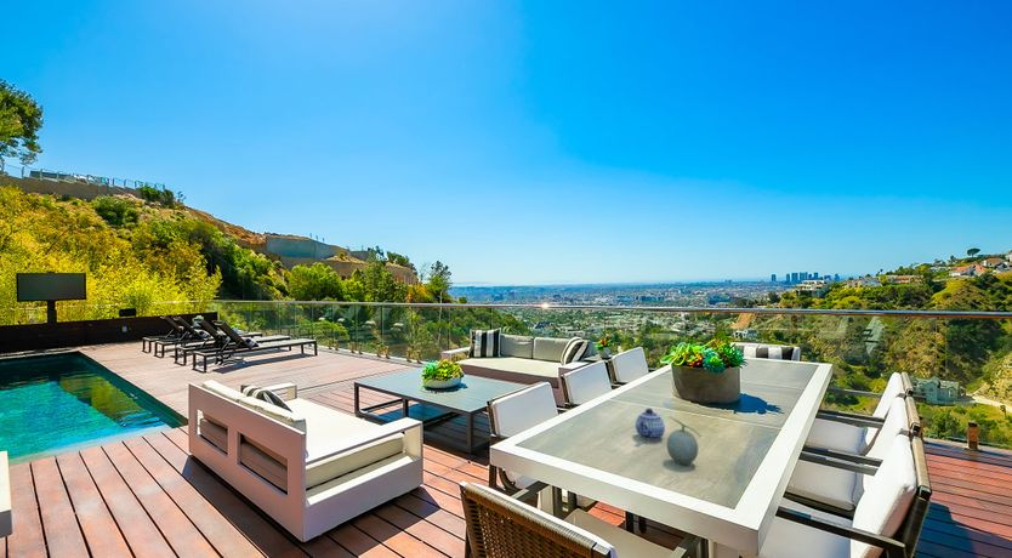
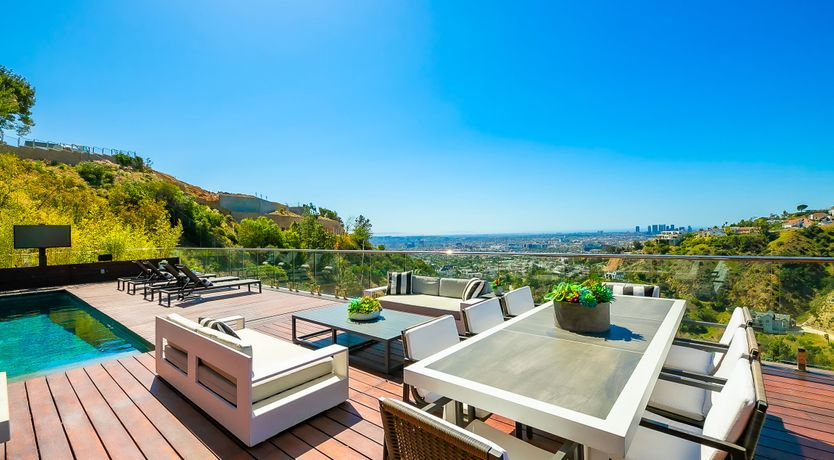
- teapot (649, 422)
- fruit (683, 442)
